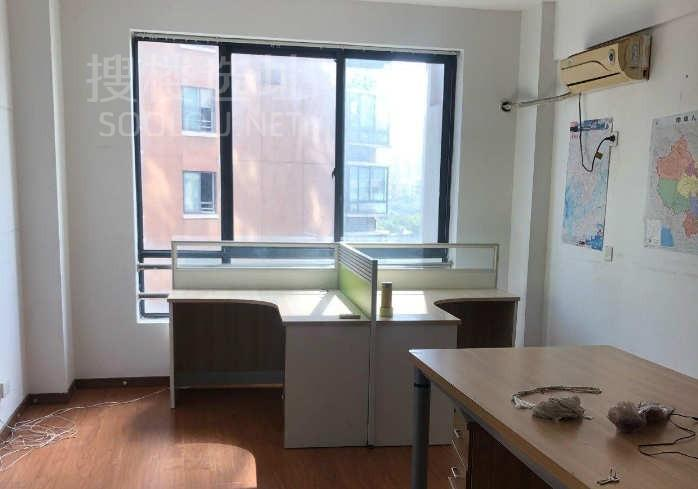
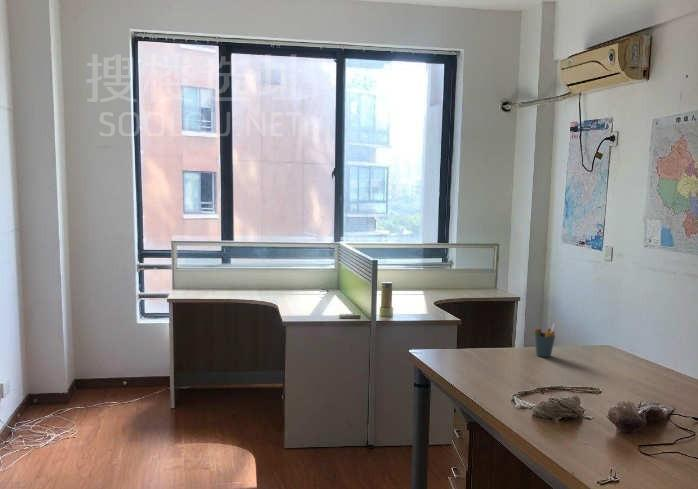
+ pen holder (544, 339)
